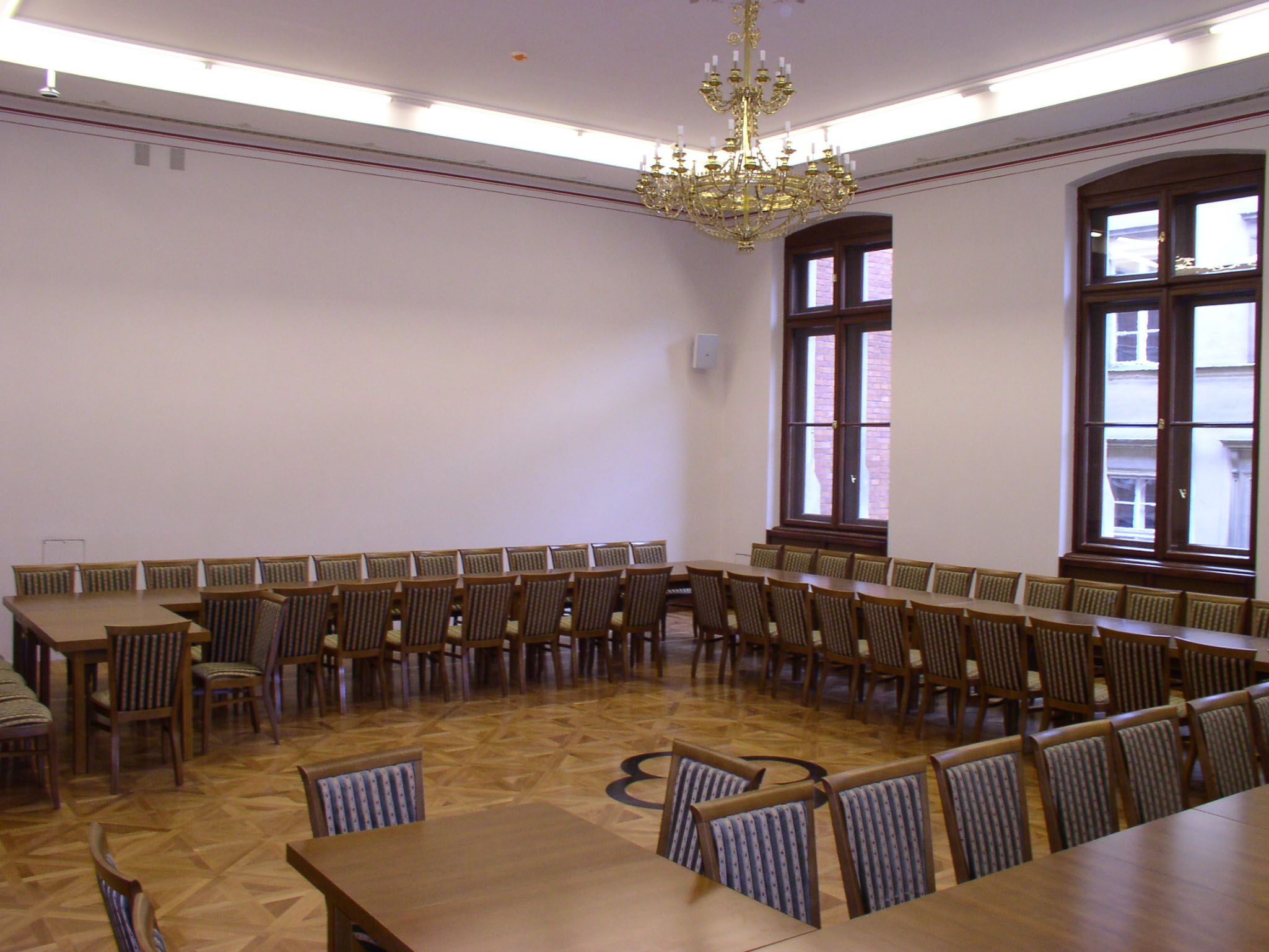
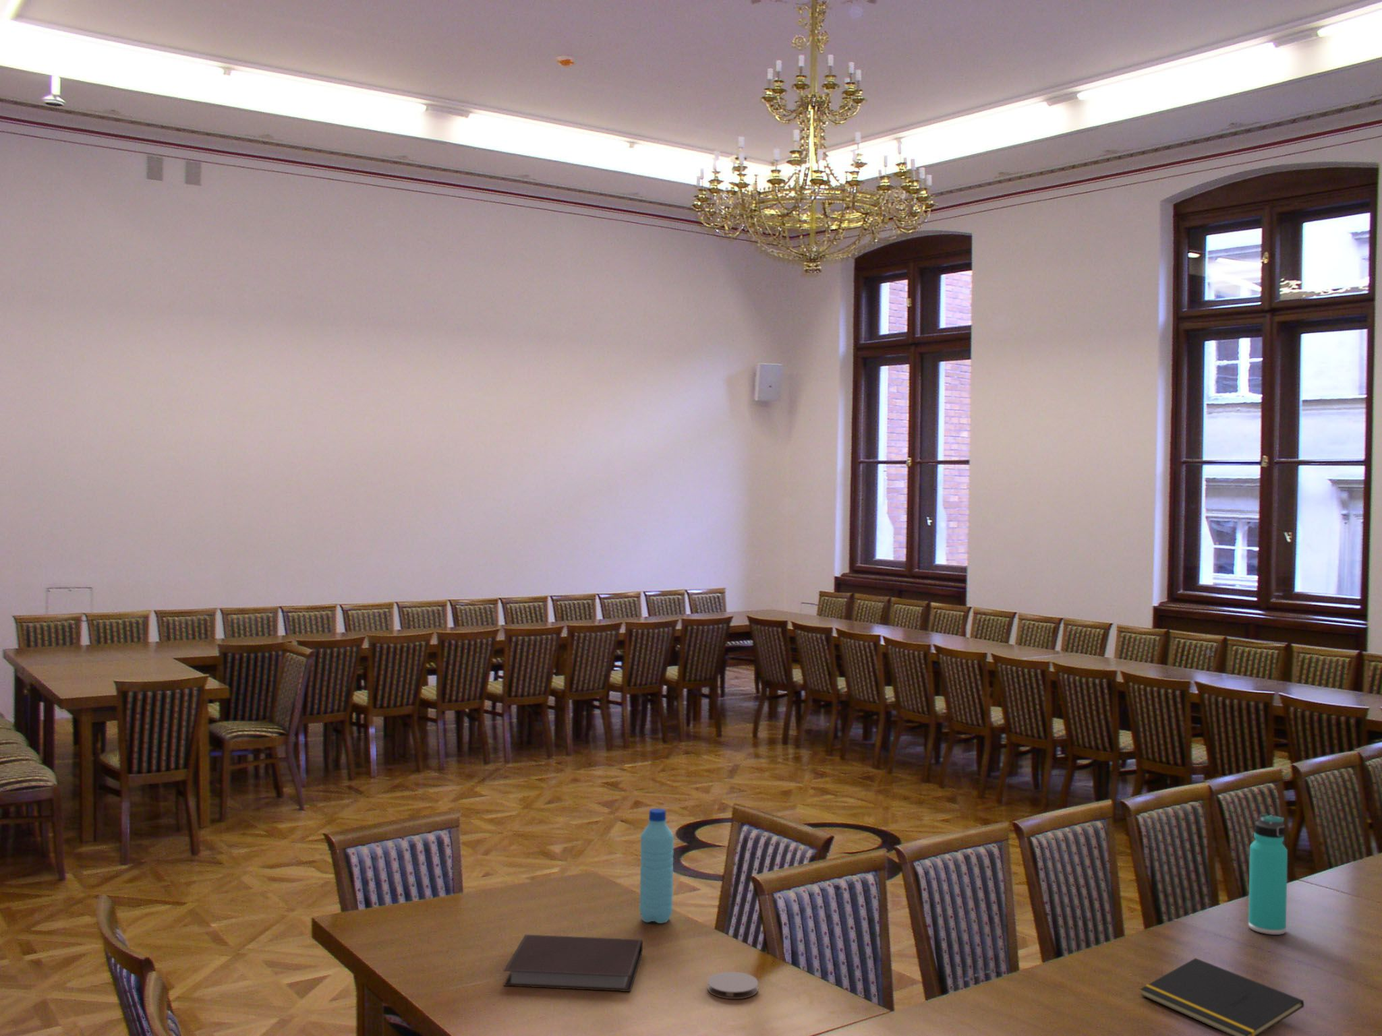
+ coaster (733, 985)
+ notepad (1220, 998)
+ notebook (575, 961)
+ water bottle (657, 865)
+ thermos bottle (1268, 872)
